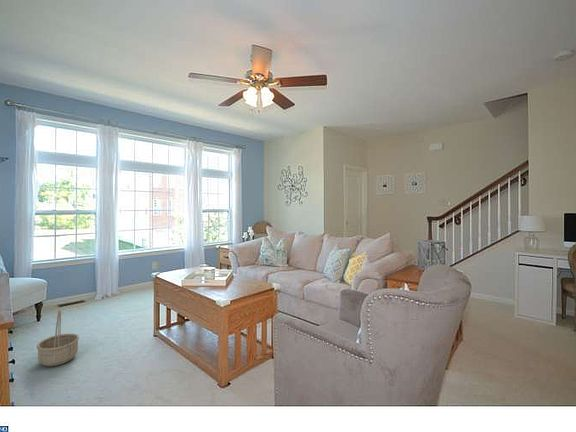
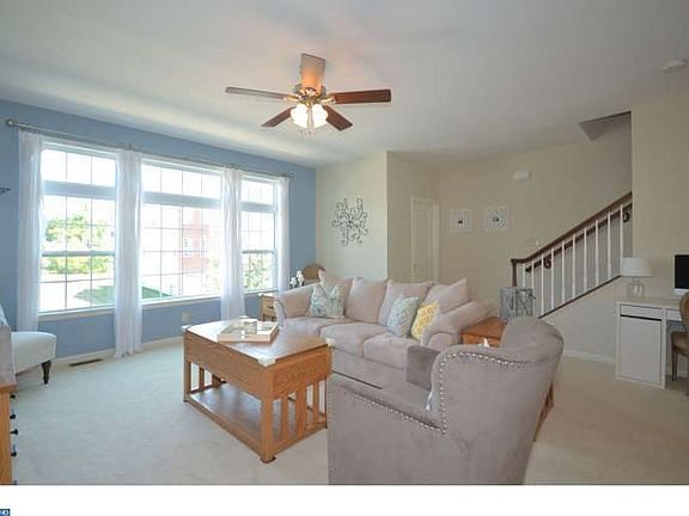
- basket (58, 334)
